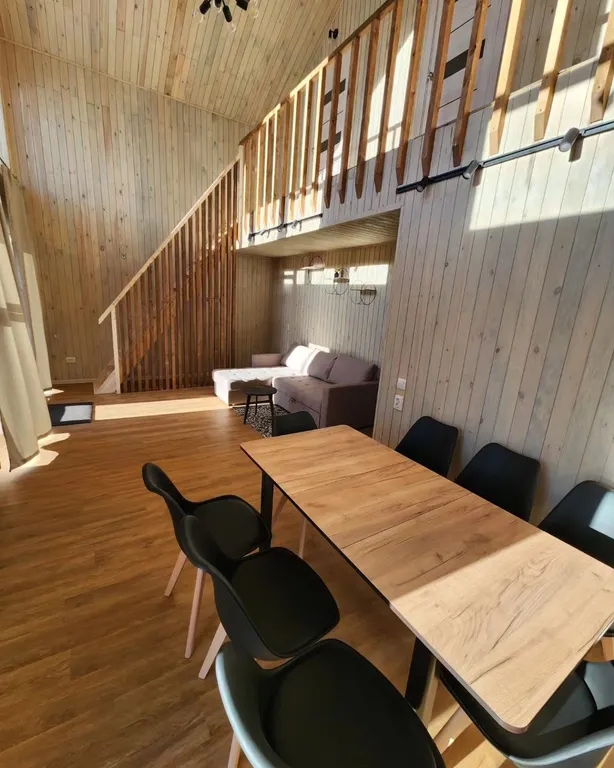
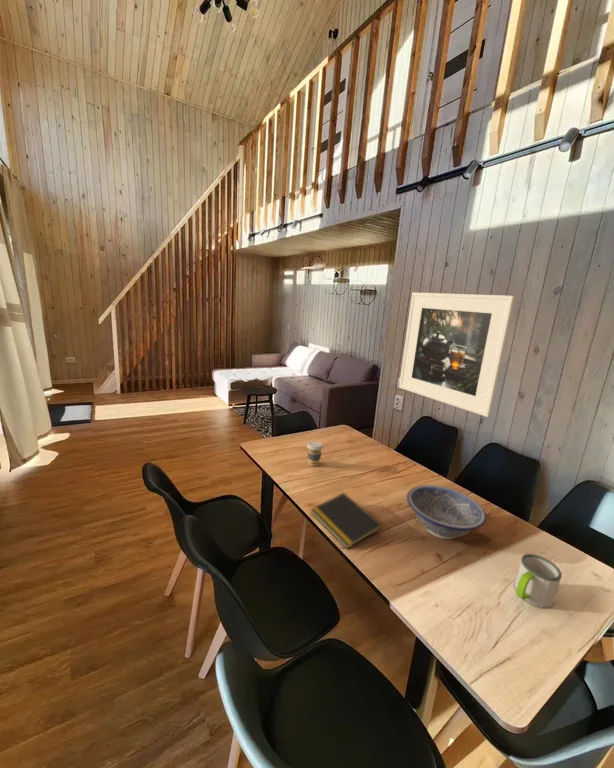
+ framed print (447, 349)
+ mug (533, 582)
+ coffee cup (314, 454)
+ notepad (345, 517)
+ decorative bowl (442, 516)
